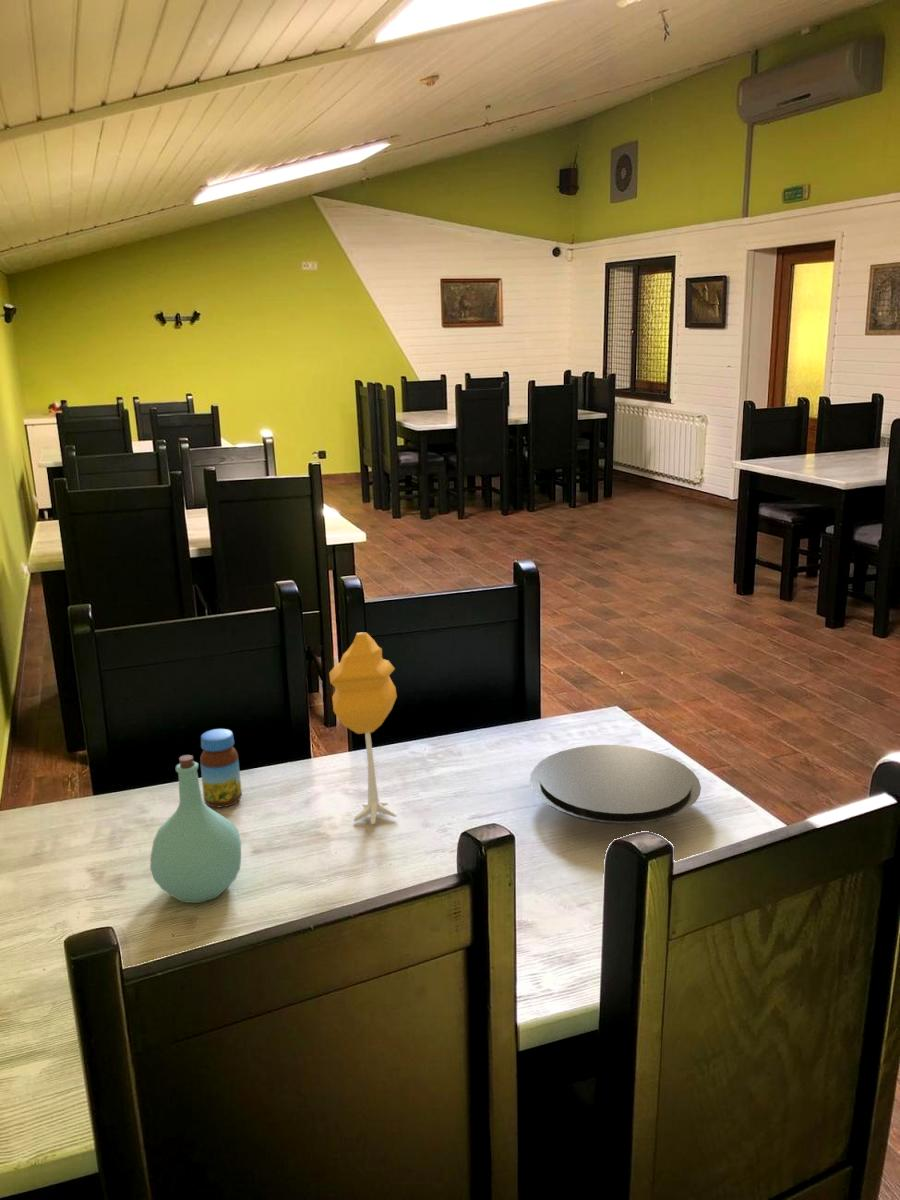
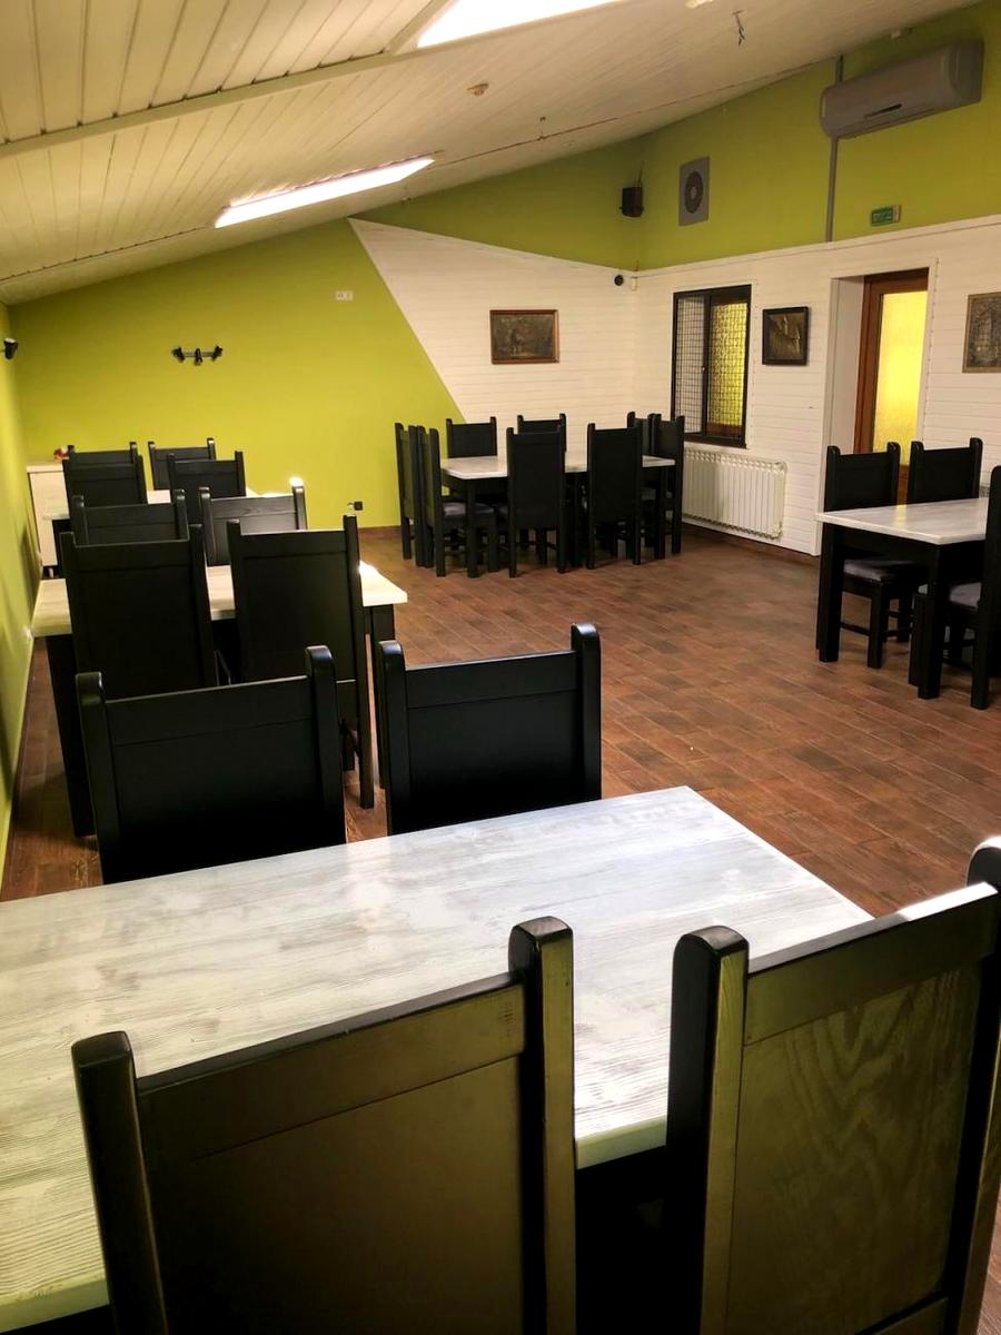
- bottle (193, 824)
- jar (220, 766)
- plate (613, 790)
- flower (363, 727)
